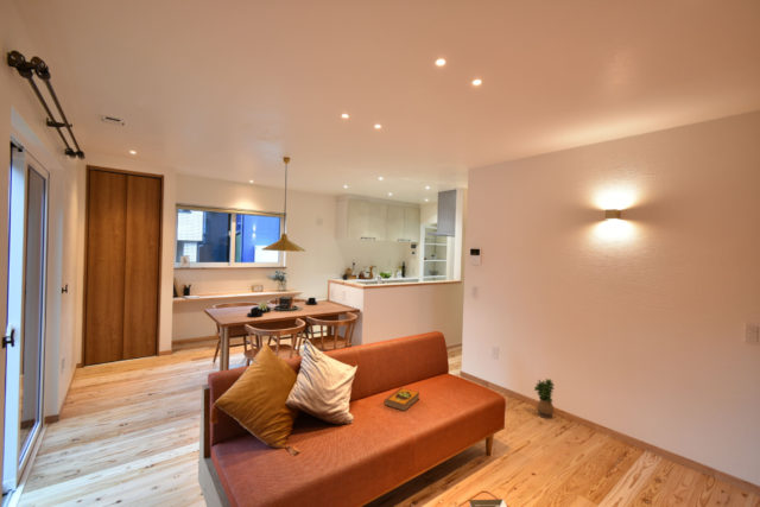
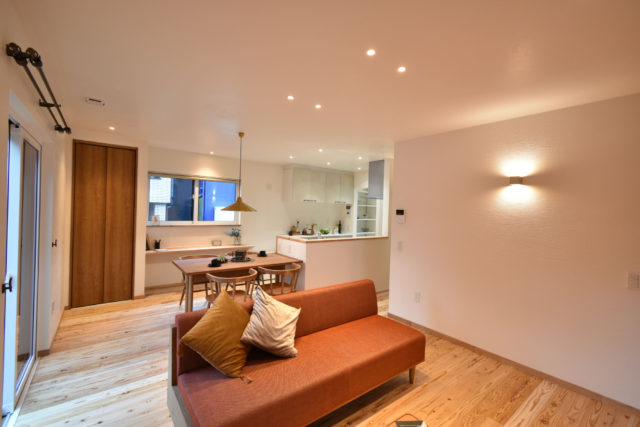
- potted plant (544, 395)
- hardback book (401, 398)
